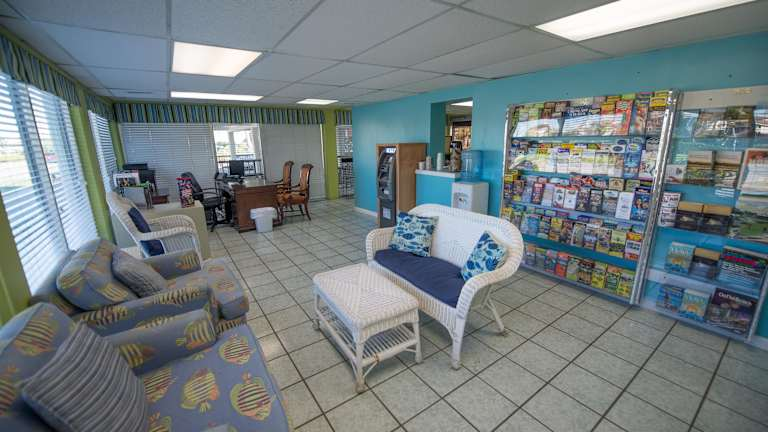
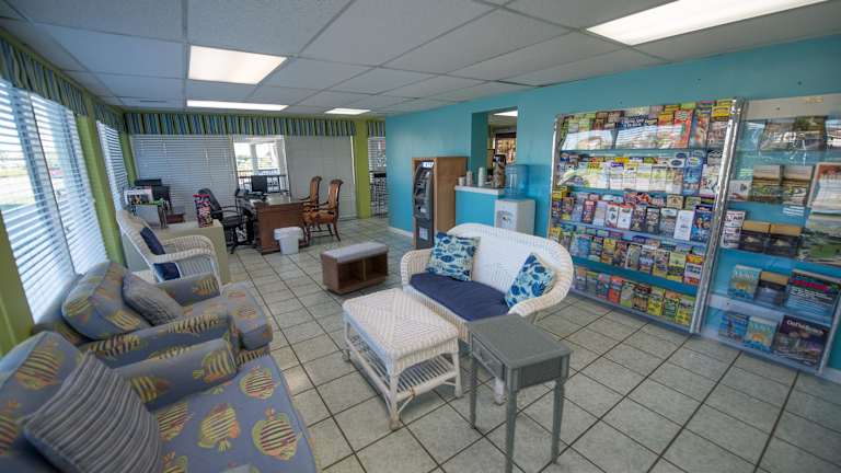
+ bench (356, 266)
+ side table (510, 391)
